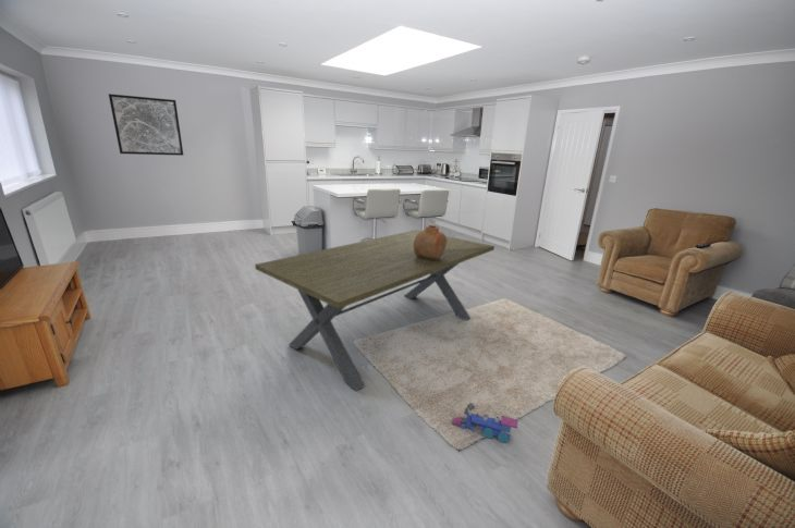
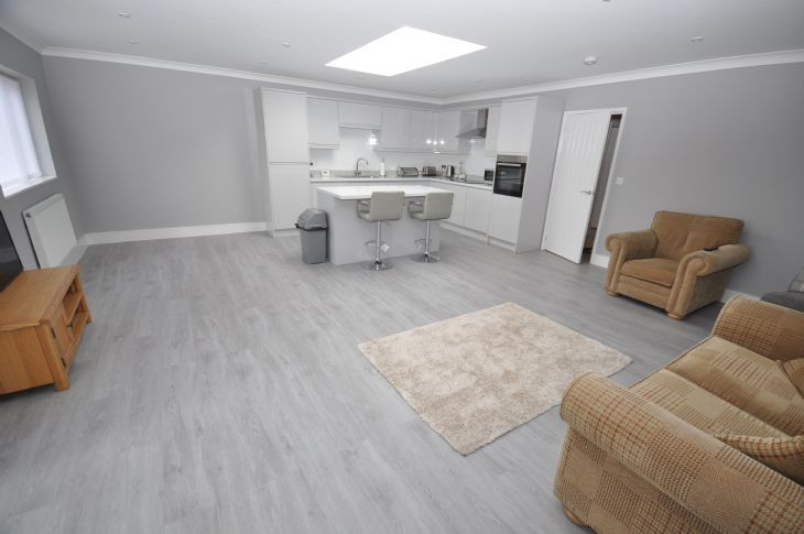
- toy train (484, 419)
- wall art (148, 126)
- dining table (389, 293)
- vase (431, 242)
